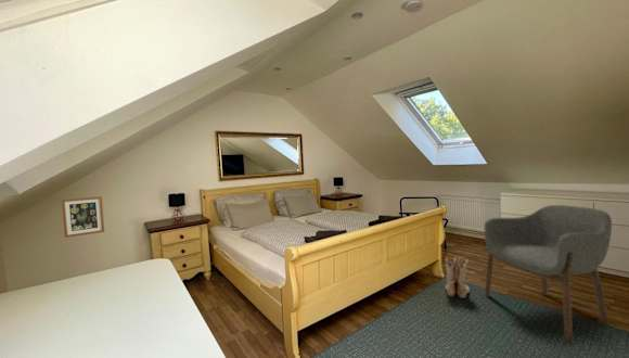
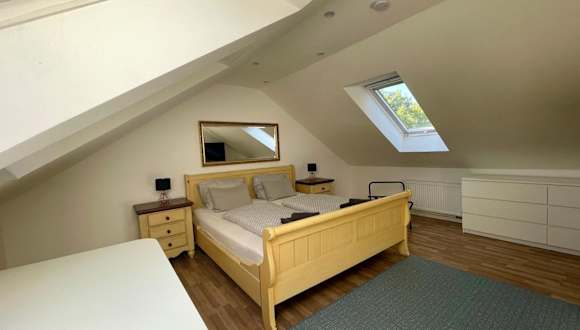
- wall art (84, 216)
- boots (458, 273)
- armchair (548, 260)
